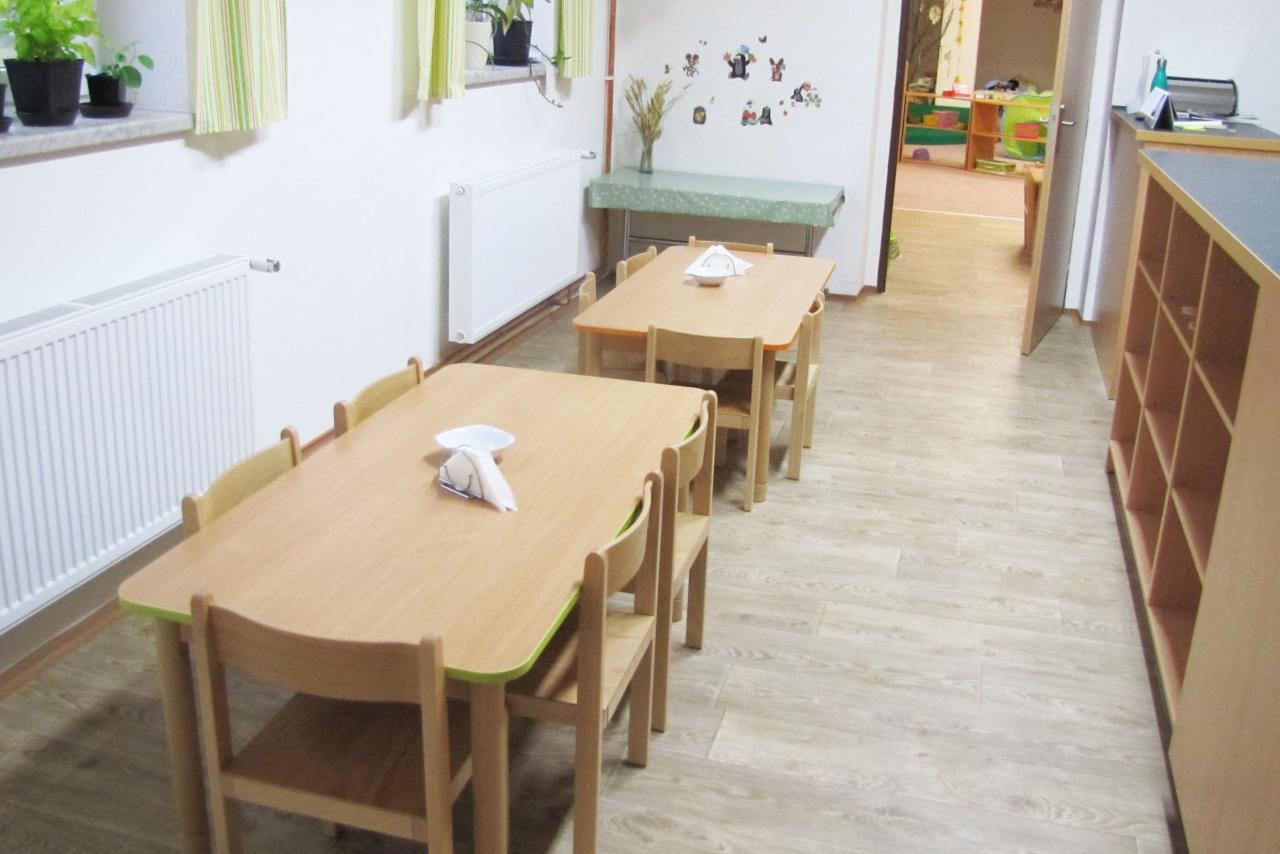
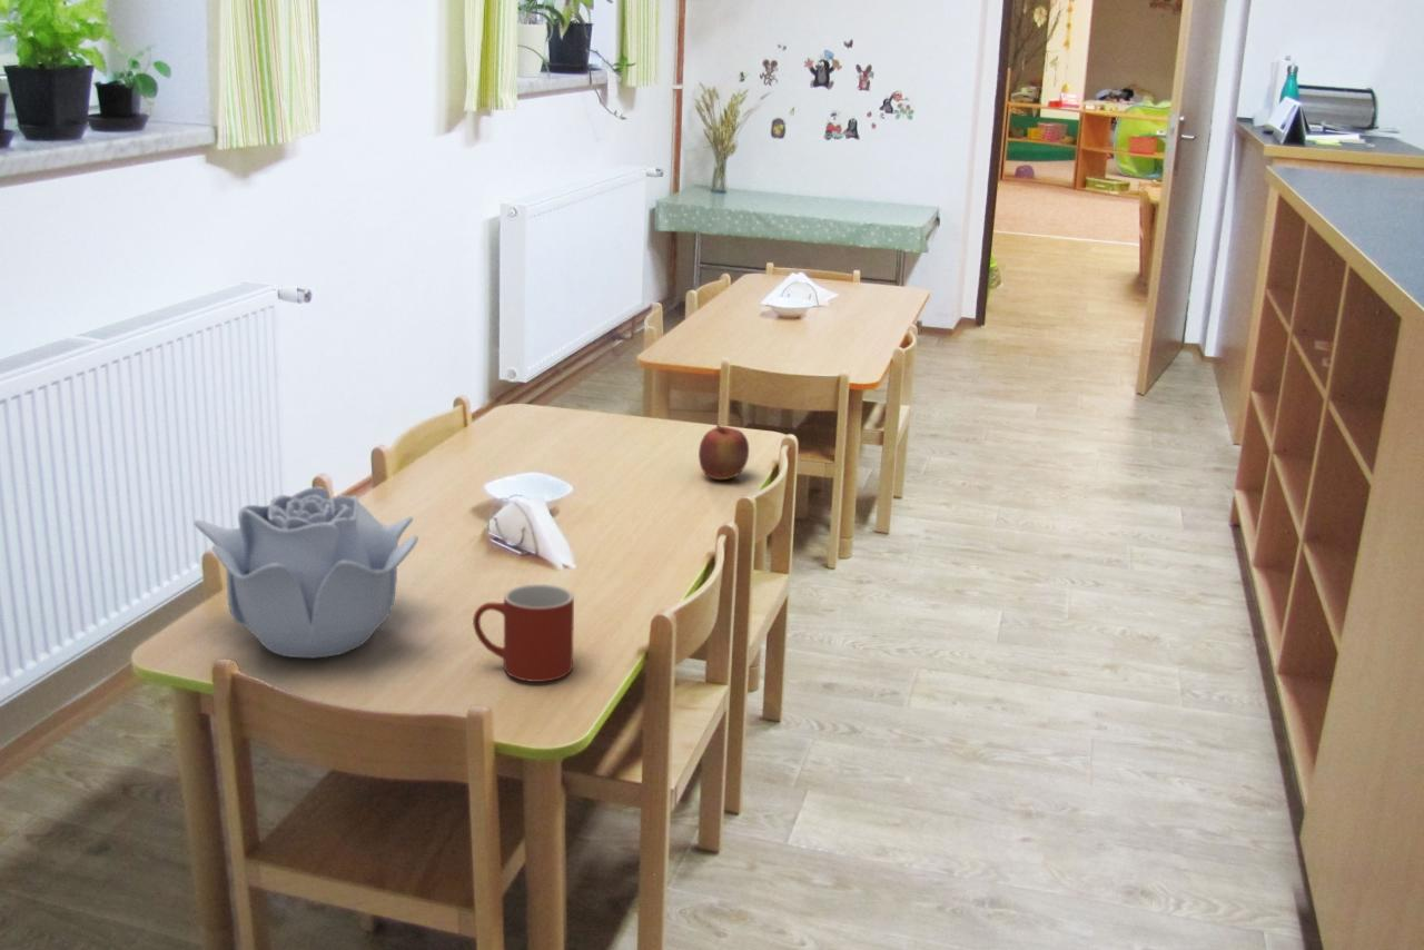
+ mug (523, 632)
+ decorative bowl (313, 570)
+ apple (723, 451)
